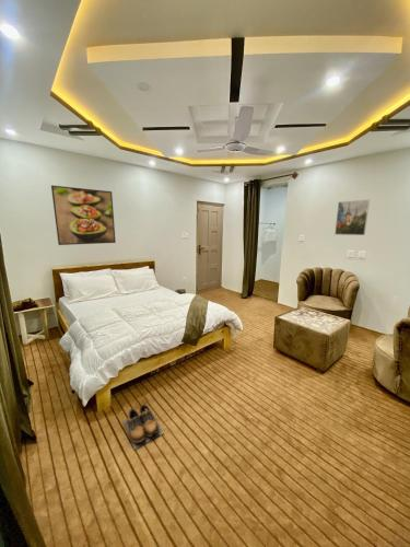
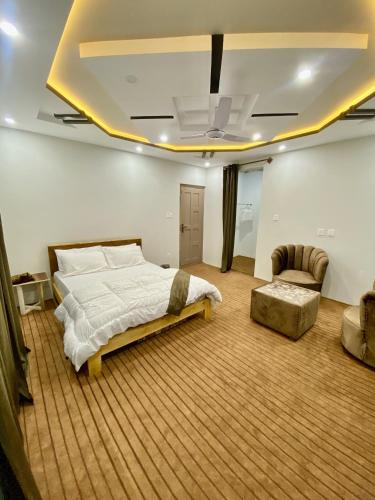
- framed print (351, 218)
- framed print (86, 217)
- shoes (142, 421)
